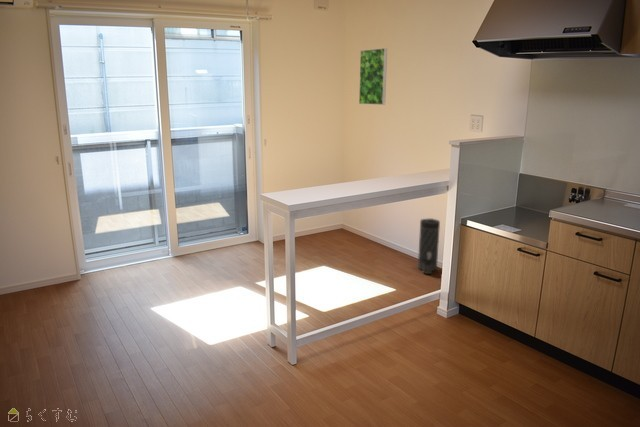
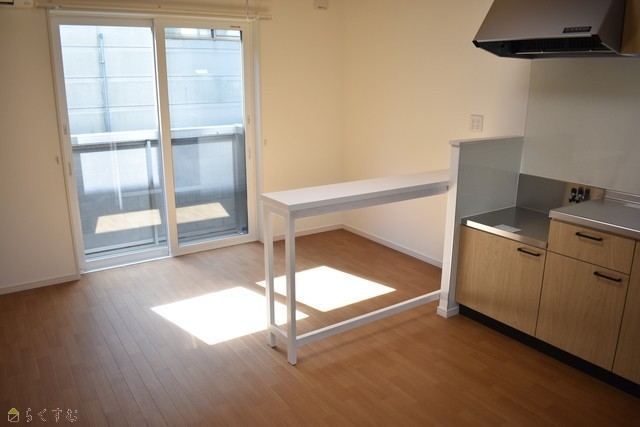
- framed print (372, 77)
- canister (428, 244)
